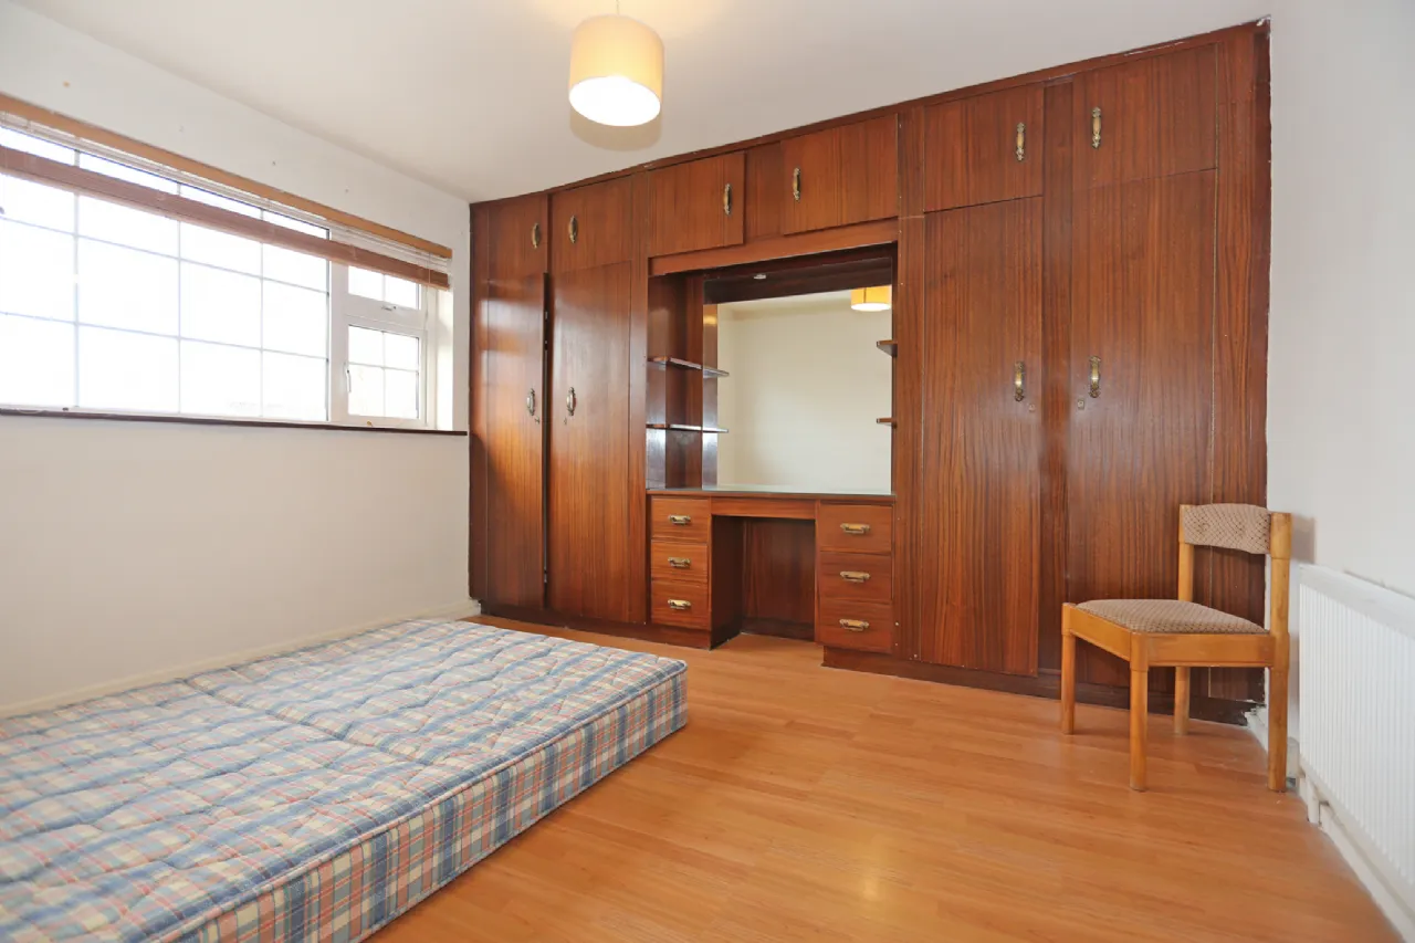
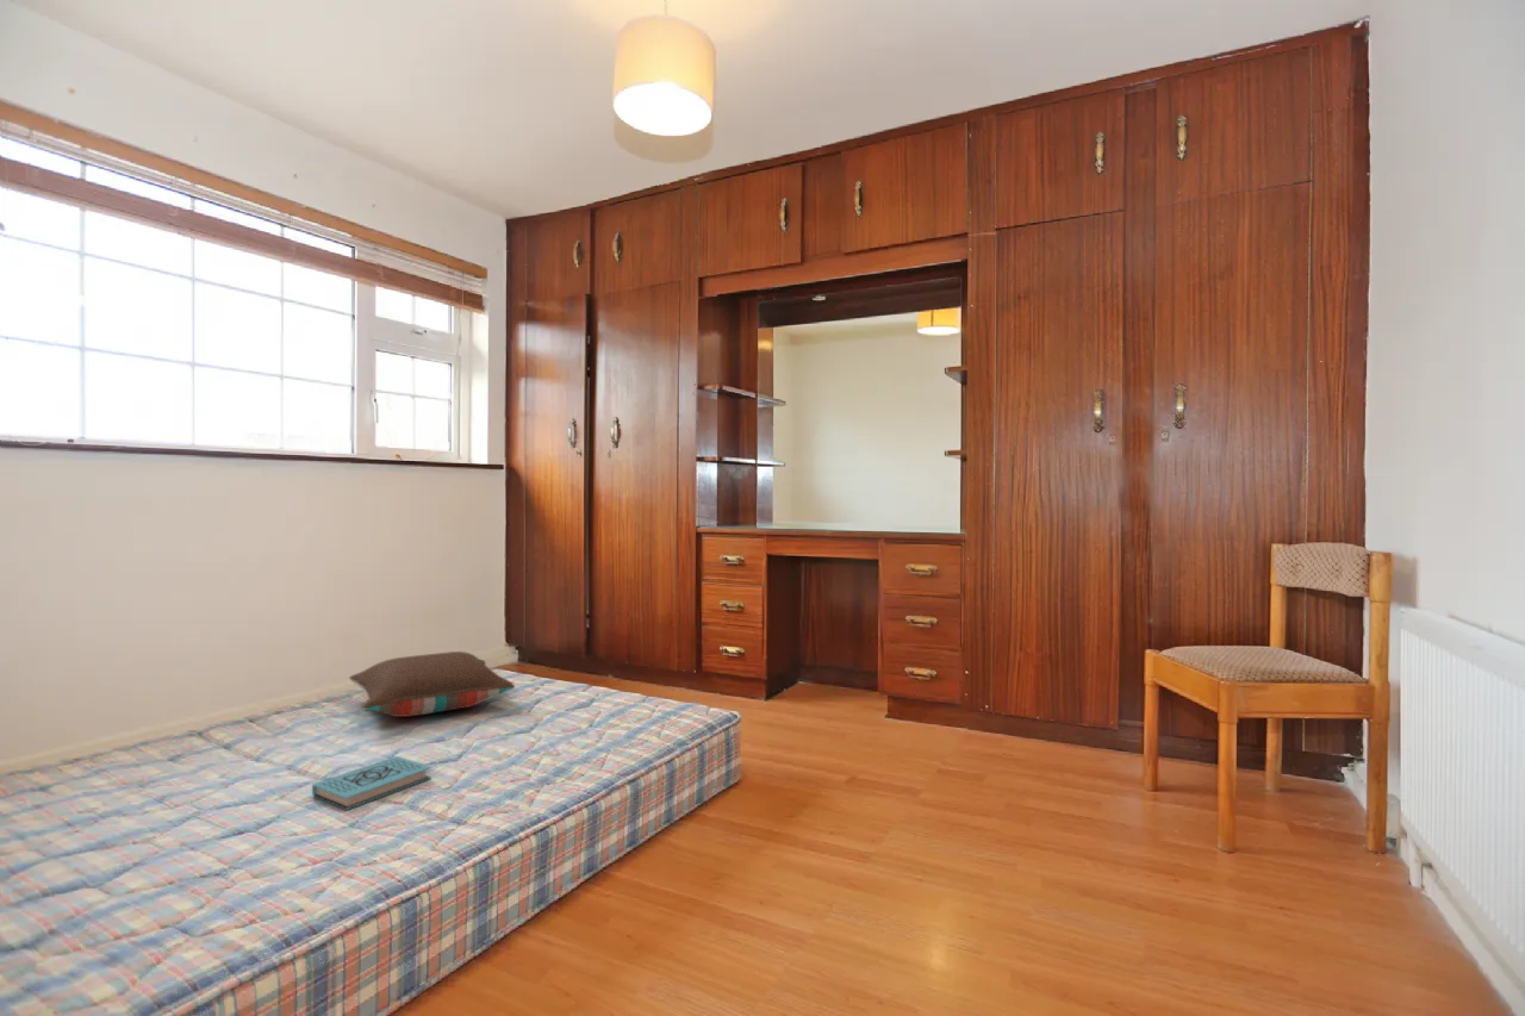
+ book (373, 780)
+ pillow (430, 681)
